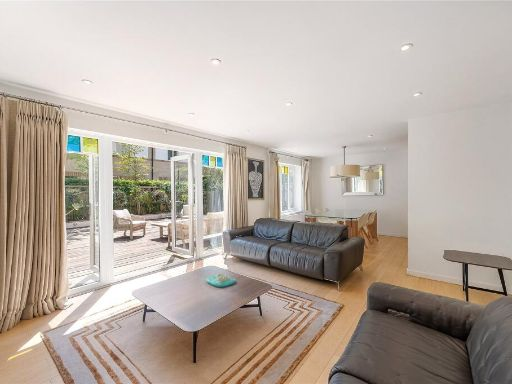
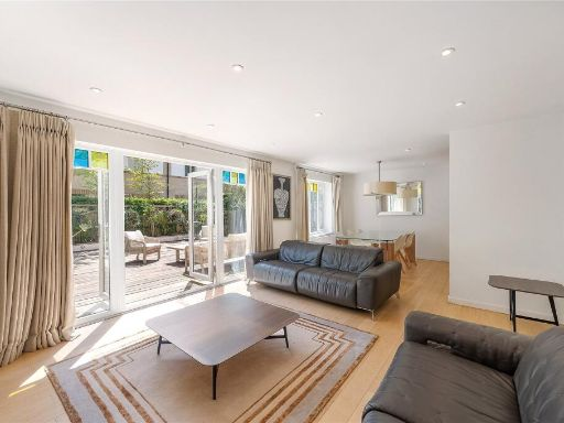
- decorative tray (220, 275)
